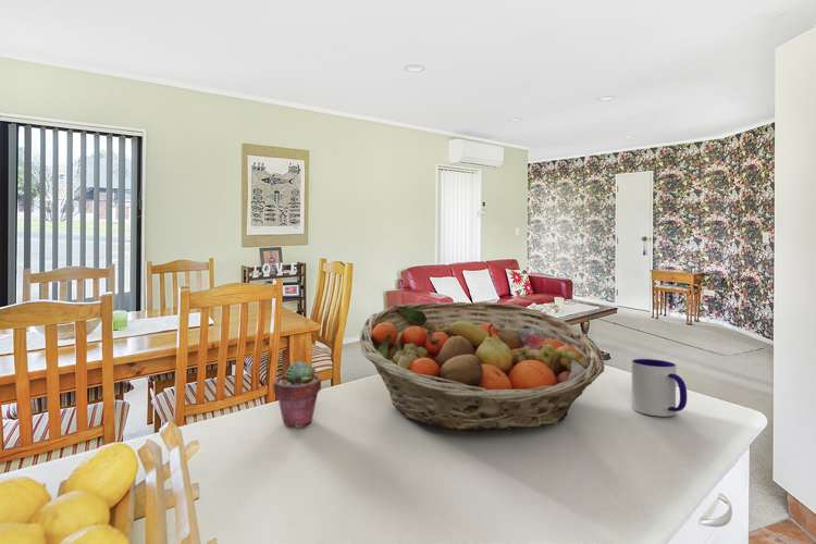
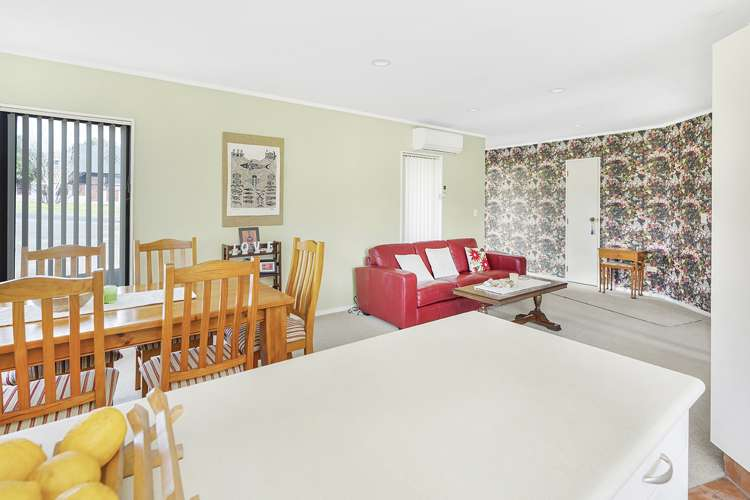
- potted succulent (297, 391)
- mug (659, 388)
- fruit basket (477, 356)
